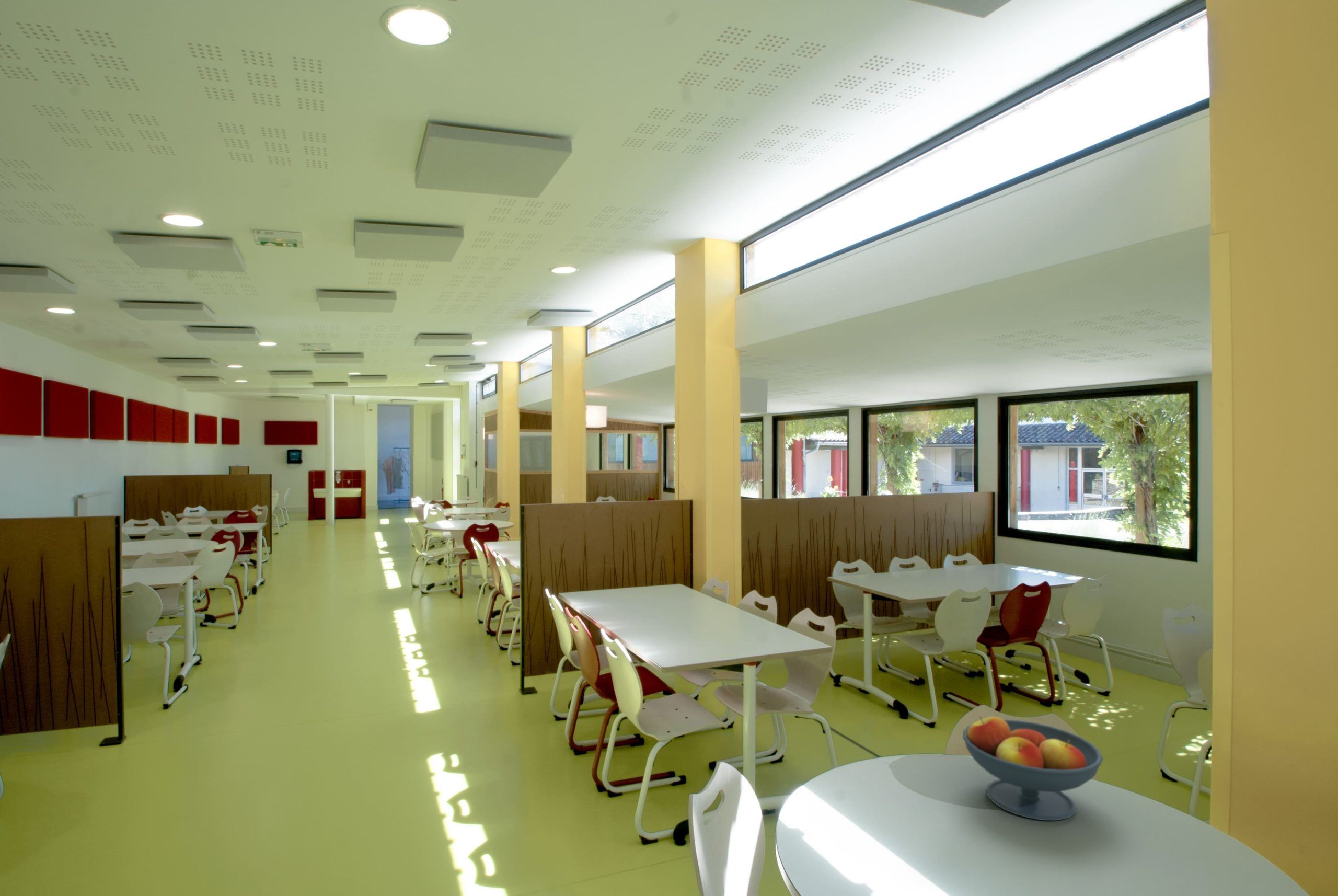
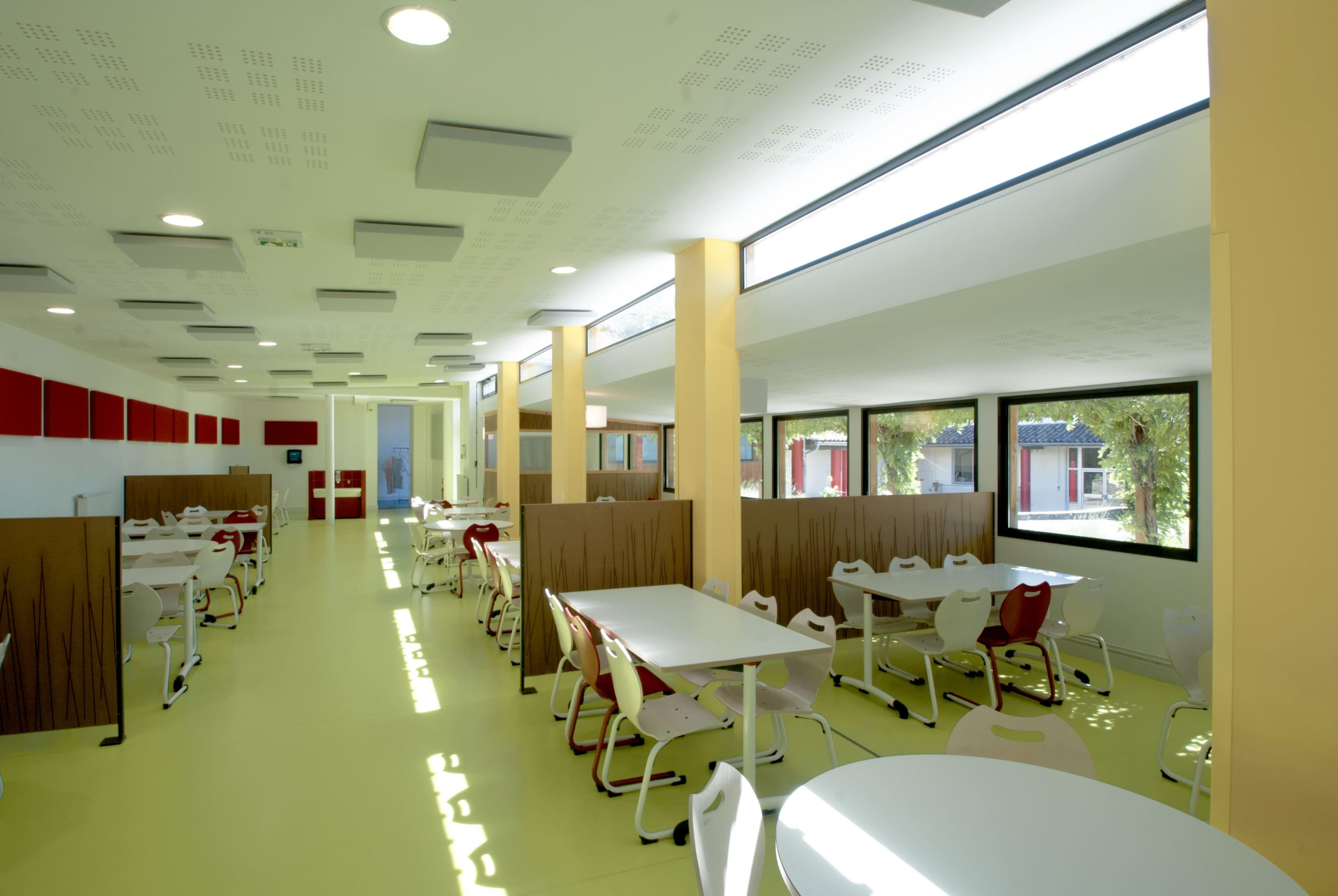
- fruit bowl (1030, 761)
